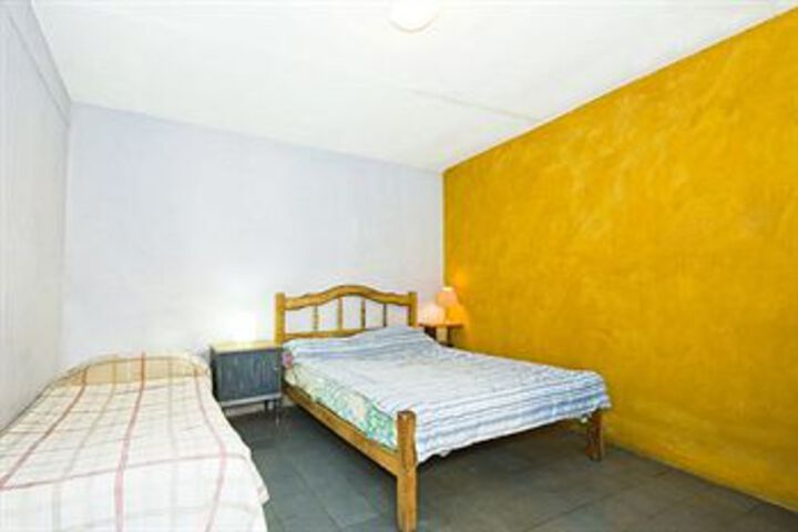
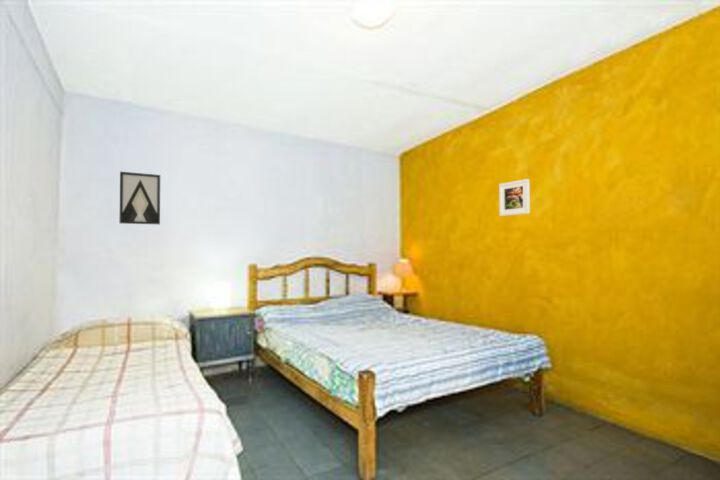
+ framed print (513, 198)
+ wall art (140, 198)
